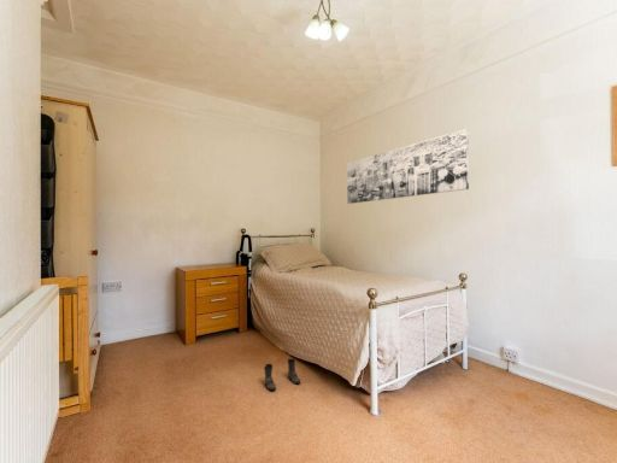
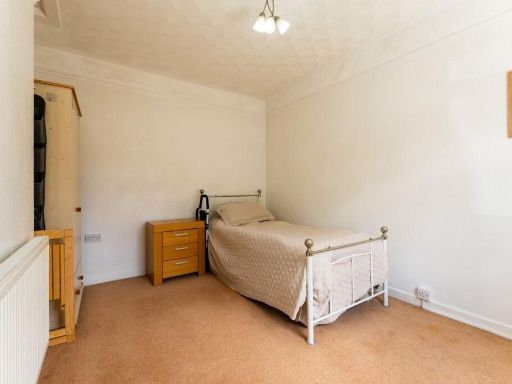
- wall art (395, 174)
- boots (288, 374)
